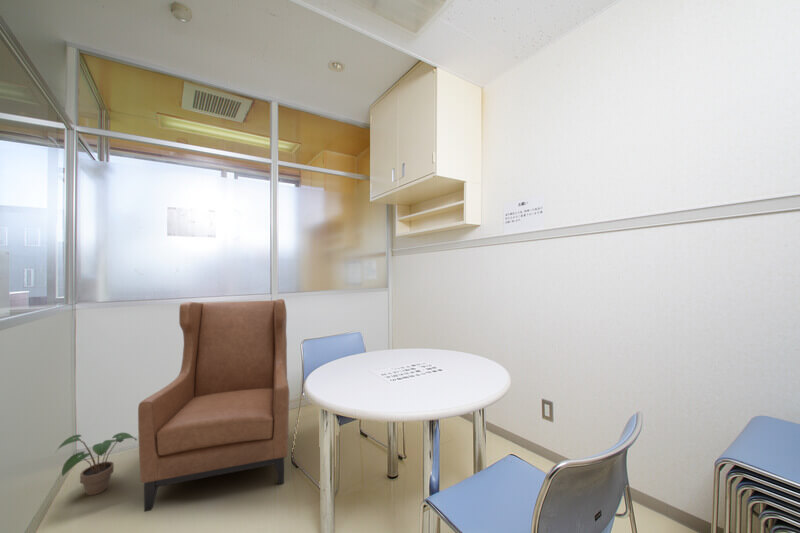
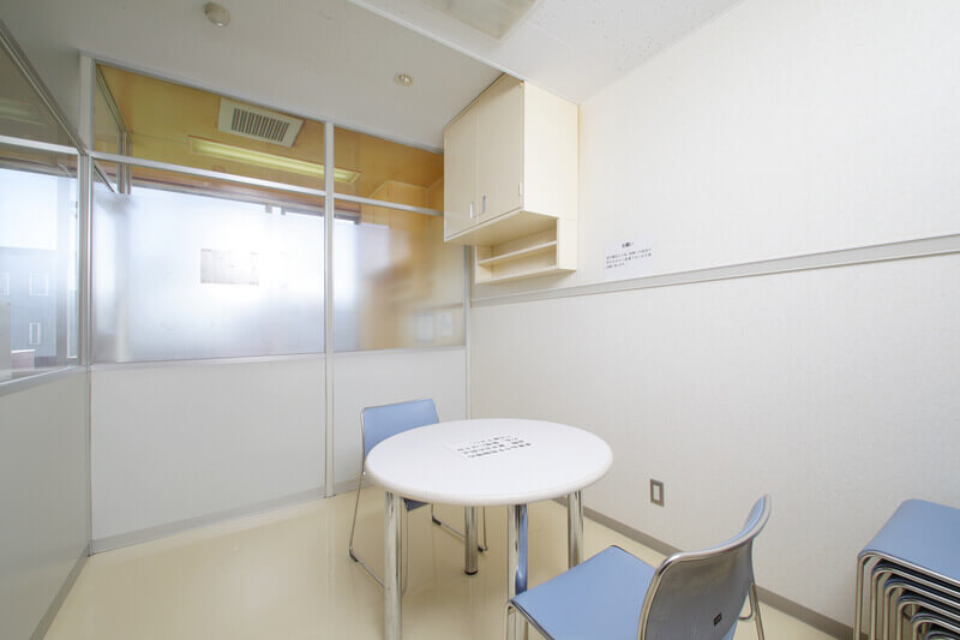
- chair (231, 380)
- potted plant (98, 460)
